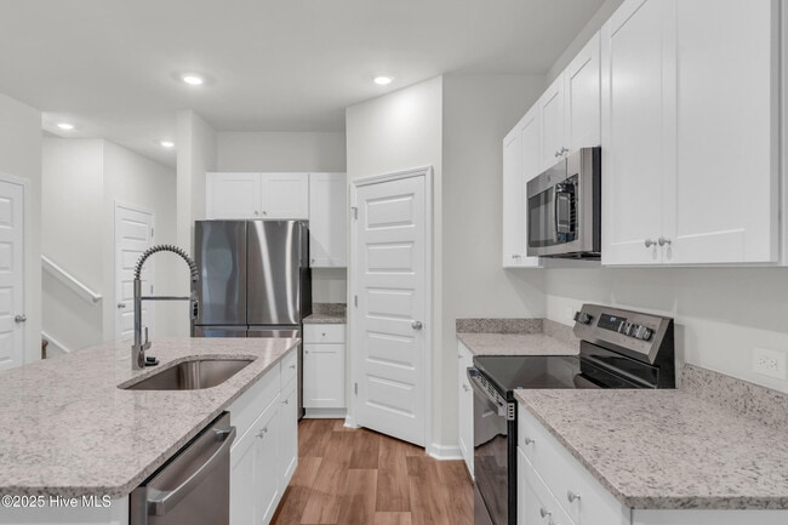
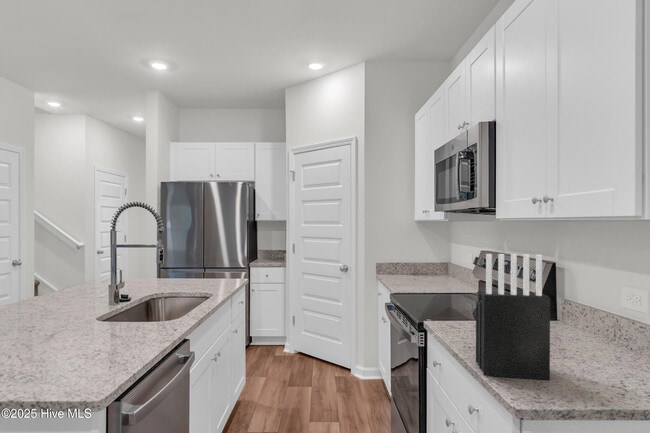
+ knife block (509, 311)
